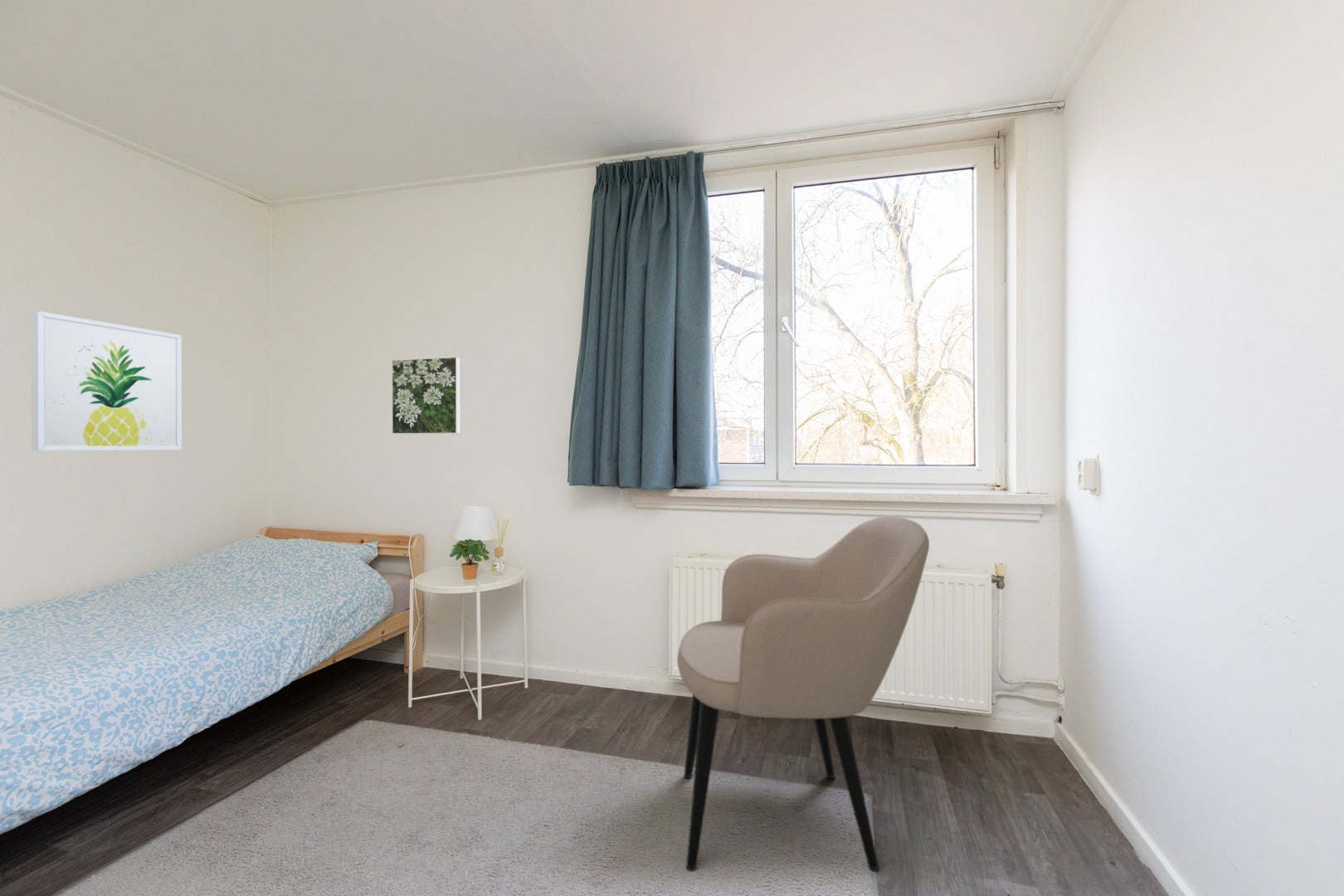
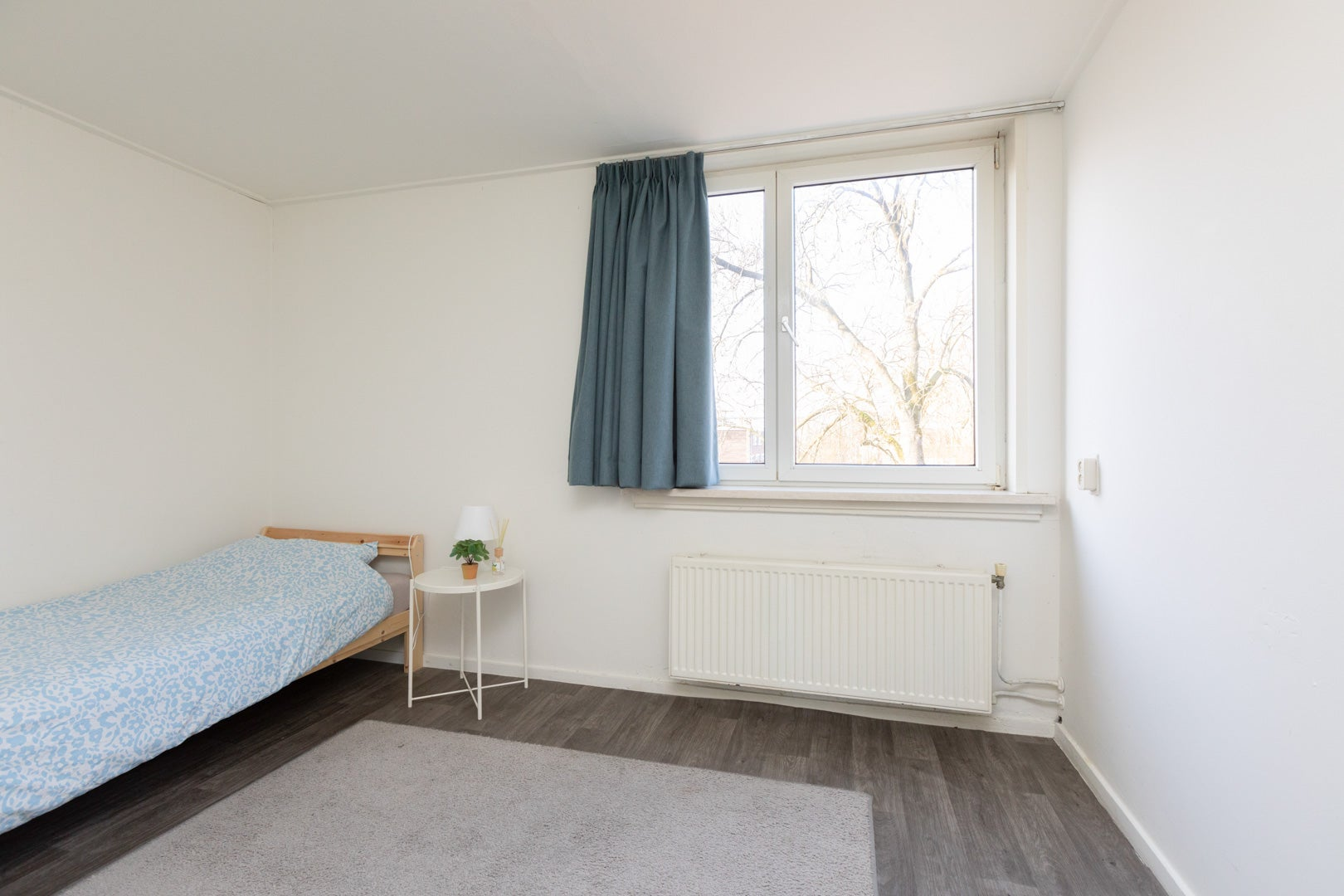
- armchair (796, 668)
- wall art (114, 387)
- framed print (426, 396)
